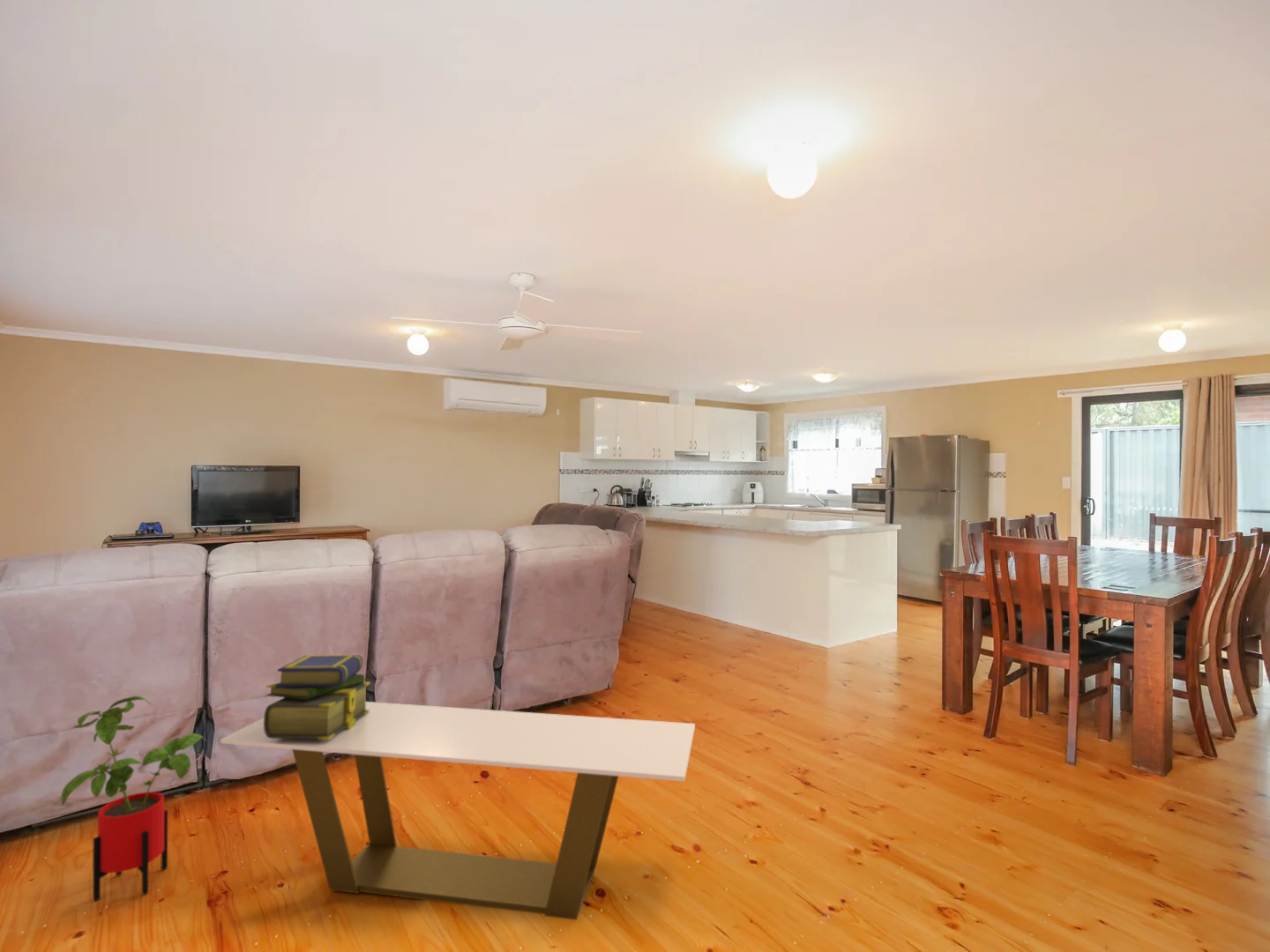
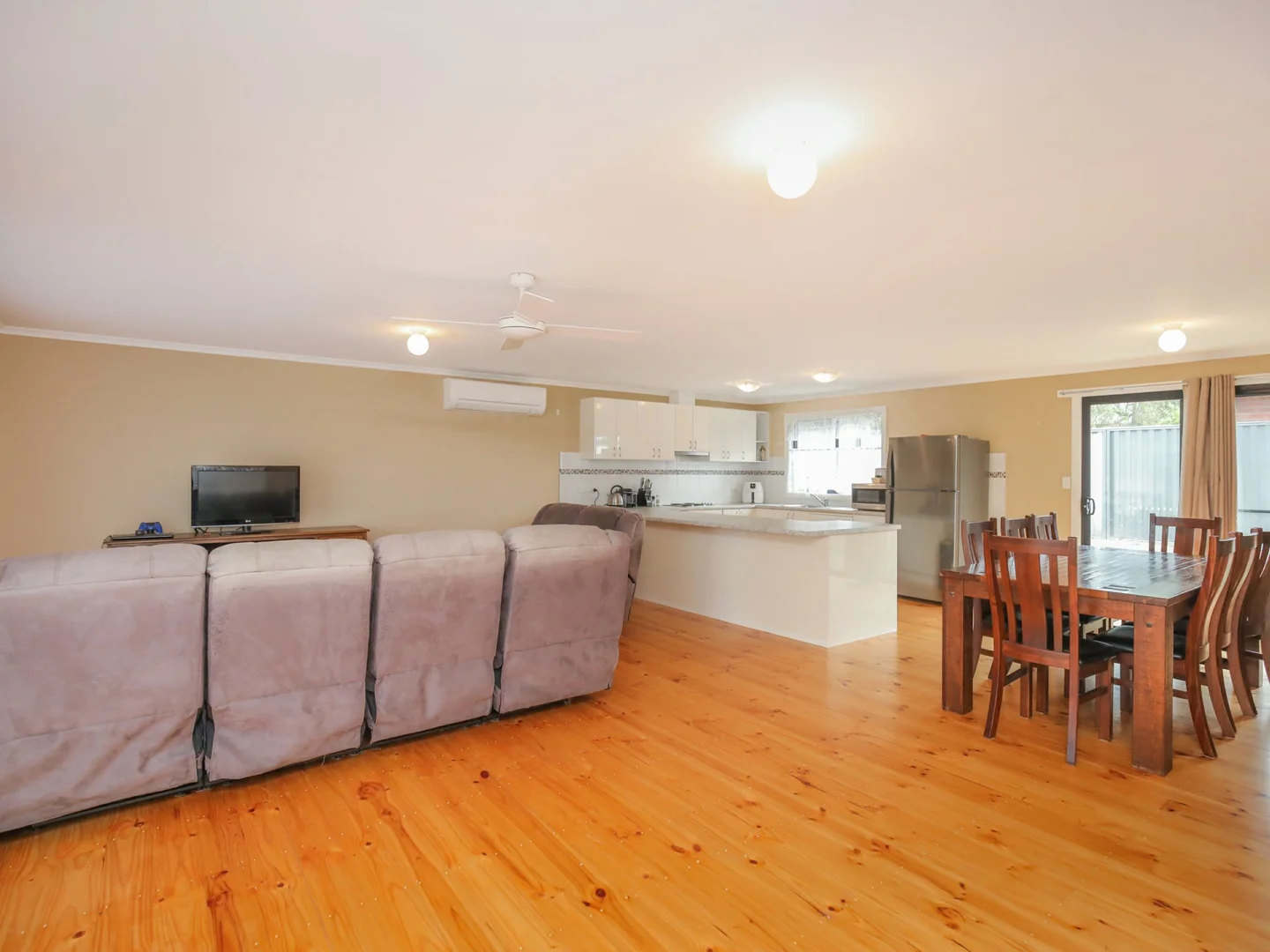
- stack of books (319, 690)
- house plant (132, 794)
- coffee table (470, 763)
